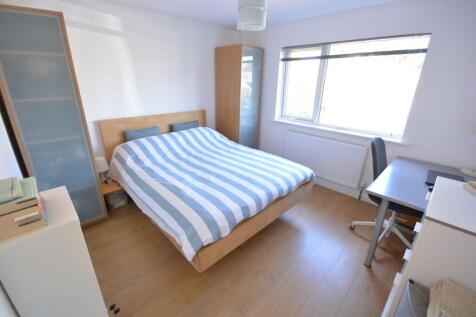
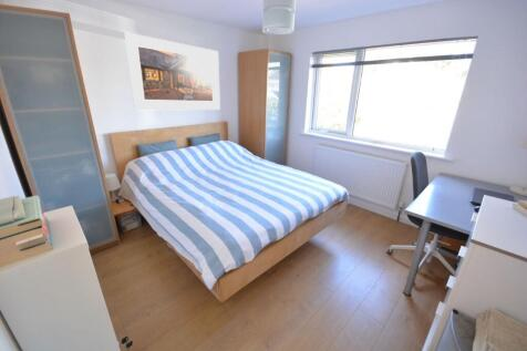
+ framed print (180, 78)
